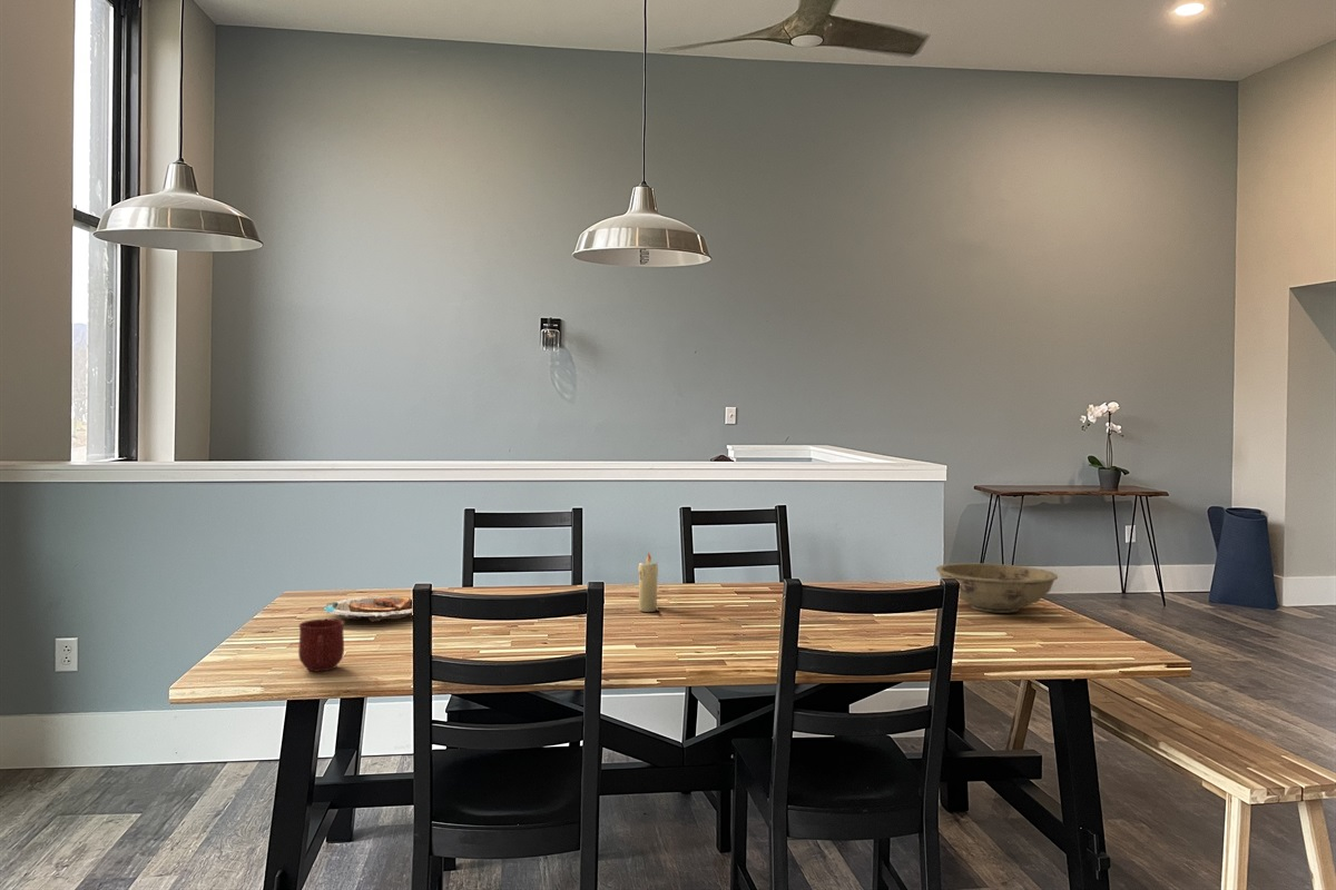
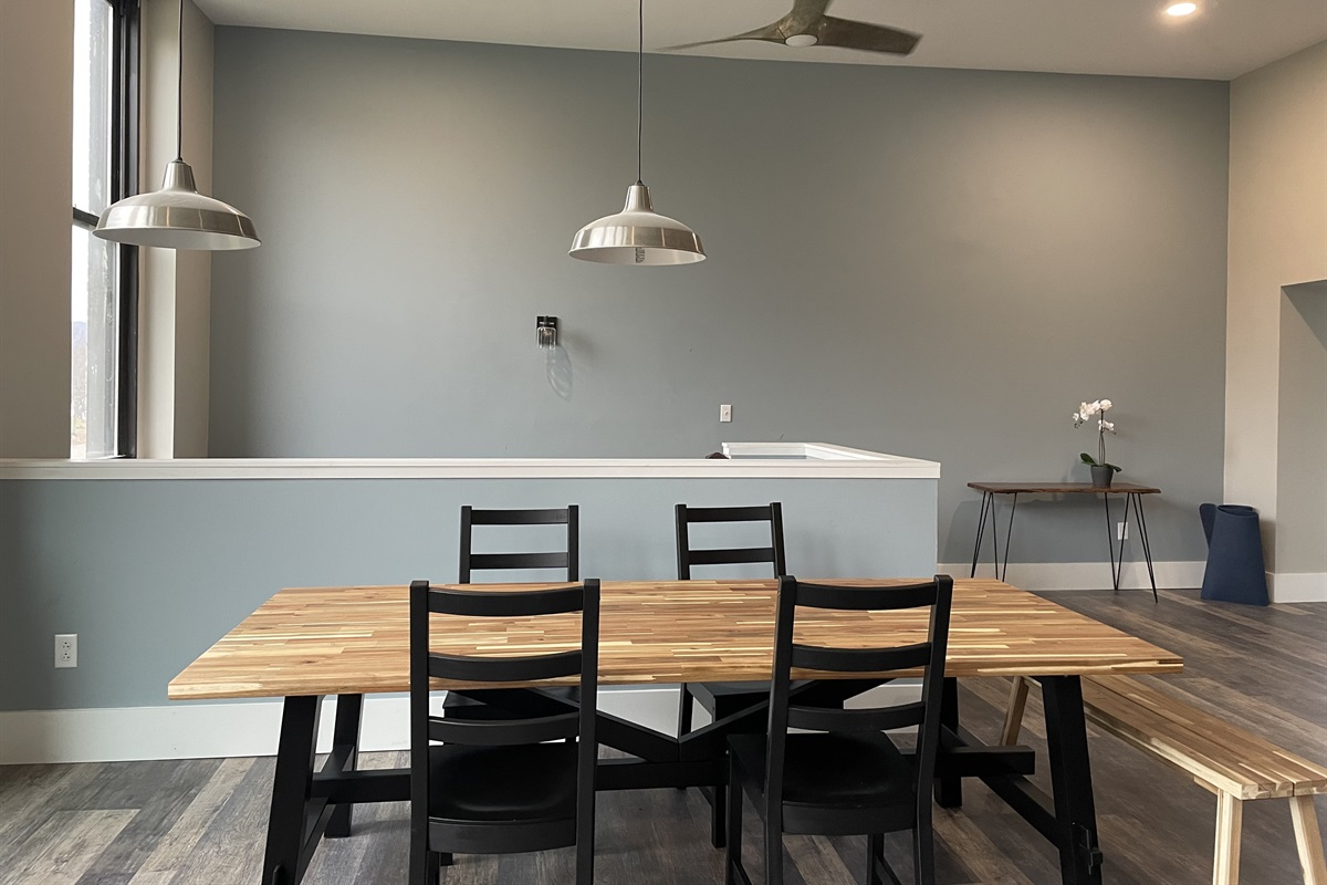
- candle (647, 581)
- bowl (994, 590)
- mug (321, 647)
- plate (376, 606)
